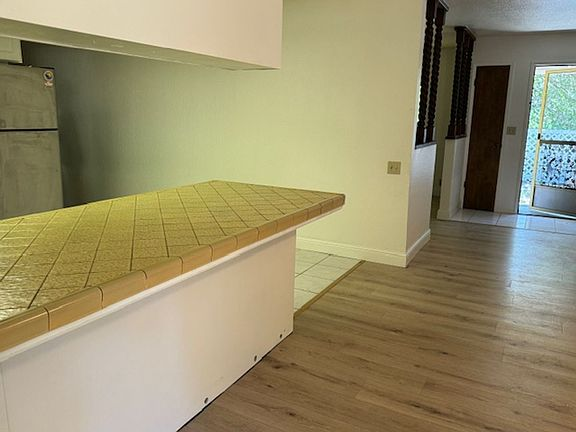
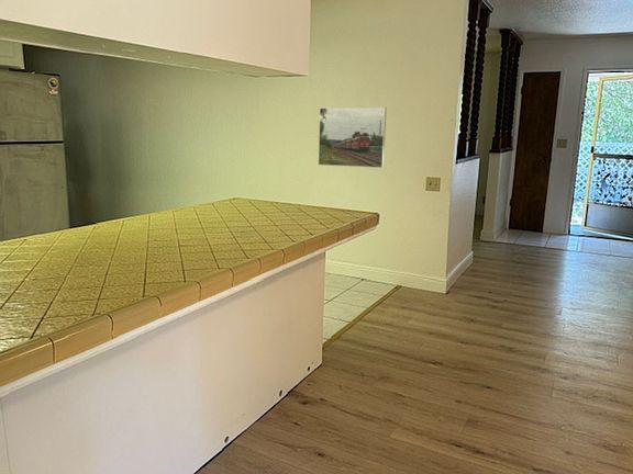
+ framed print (351, 137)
